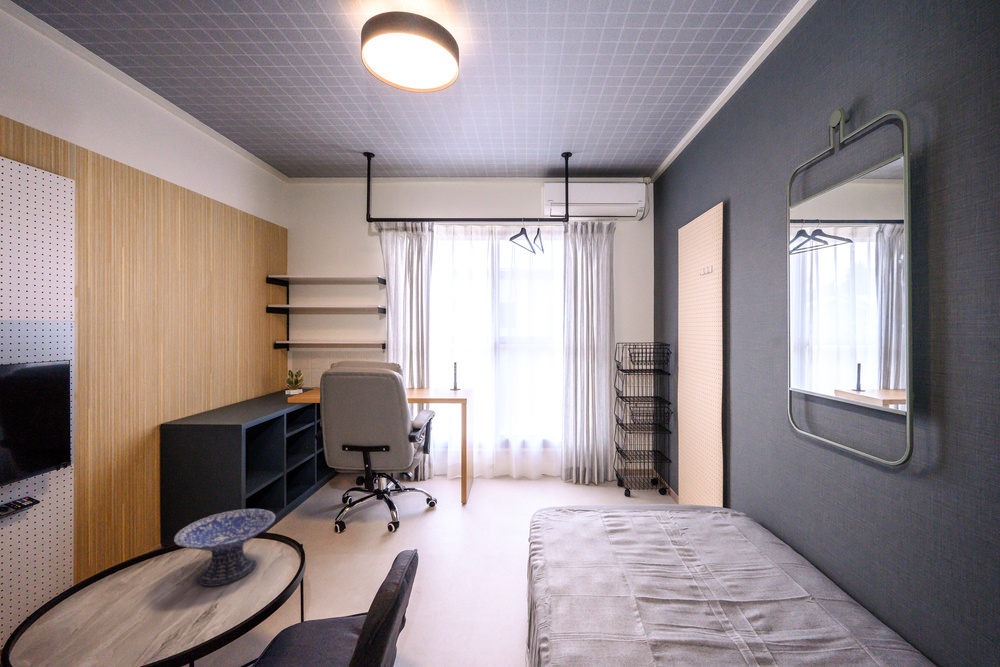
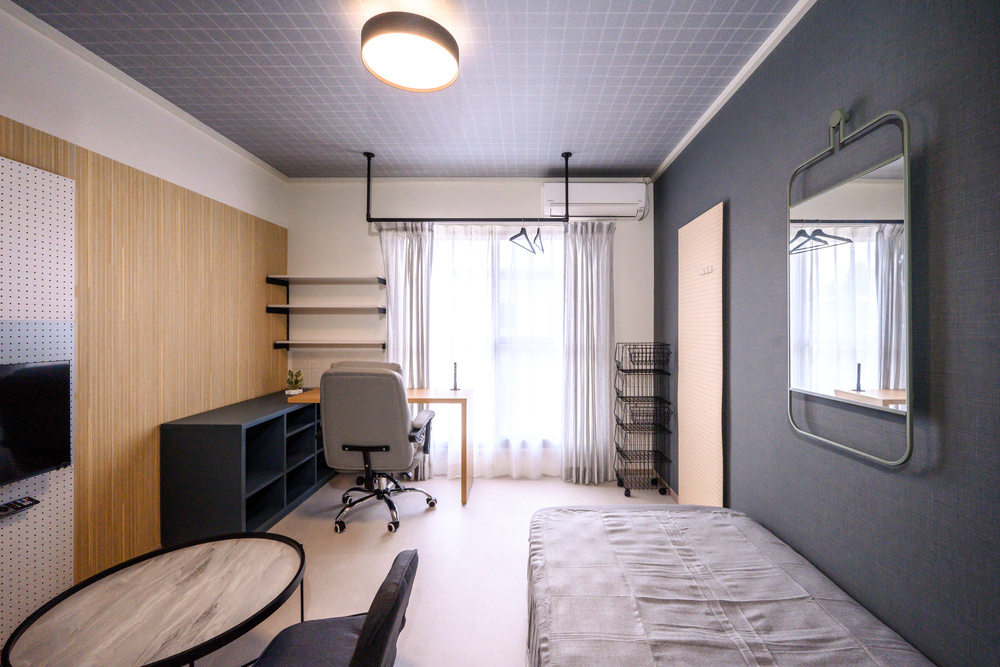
- decorative bowl (227, 548)
